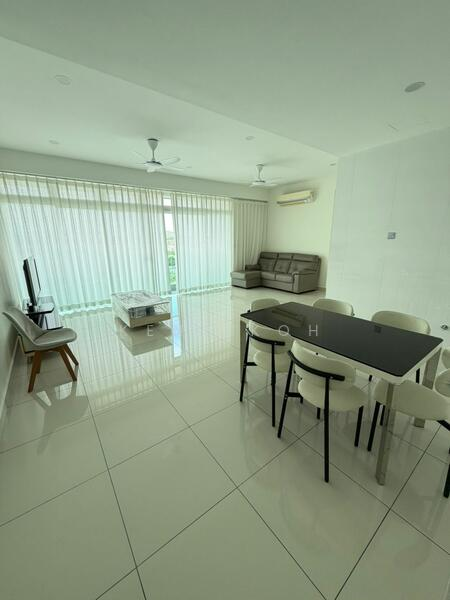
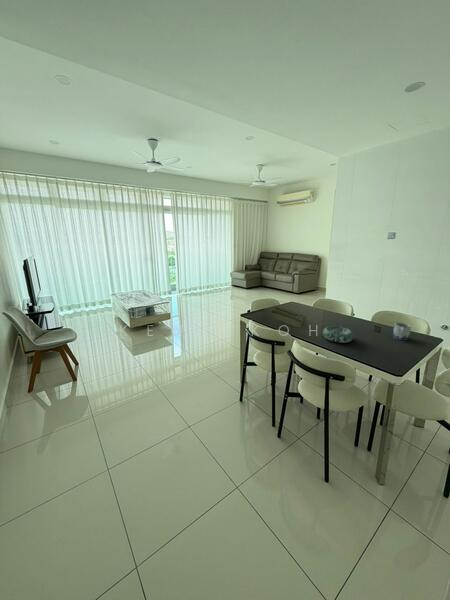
+ decorative bowl (338, 334)
+ mug (401, 331)
